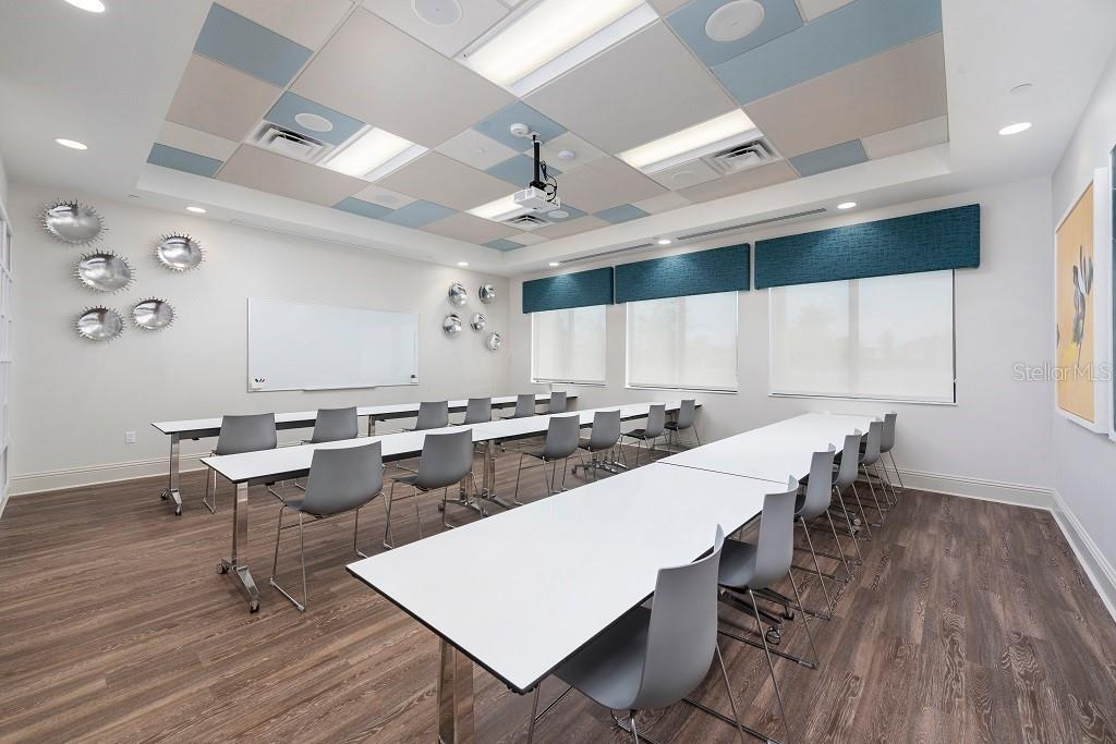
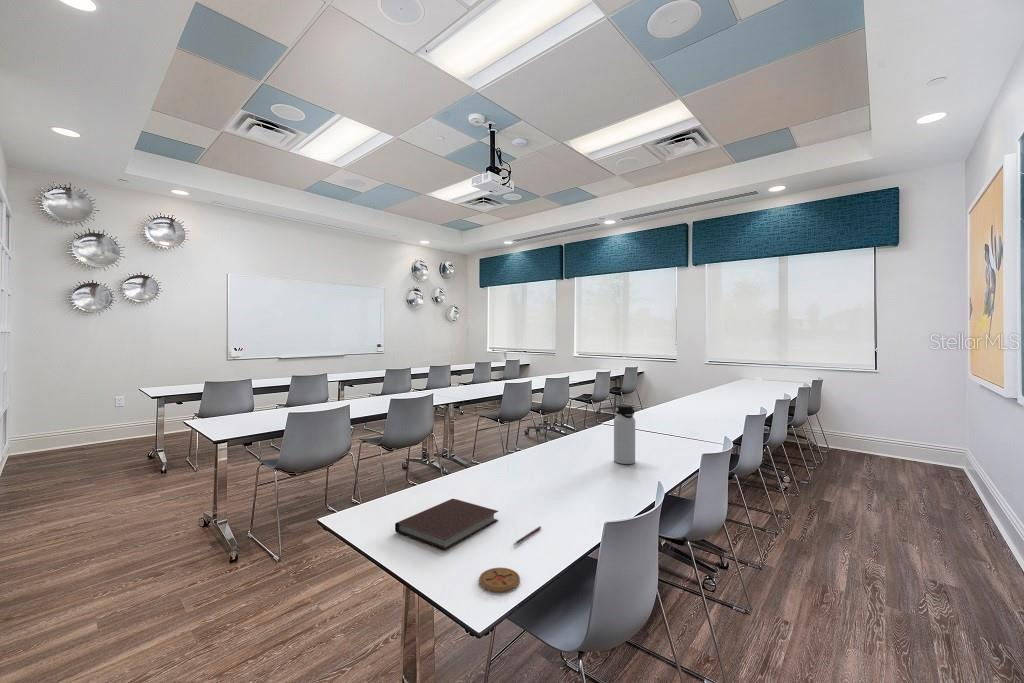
+ water bottle (624, 433)
+ coaster (499, 579)
+ notebook (448, 521)
+ pen (527, 535)
